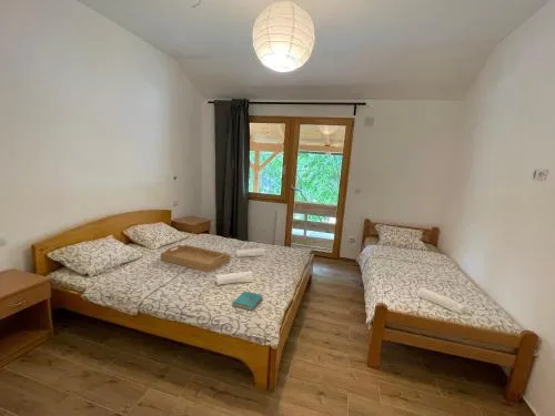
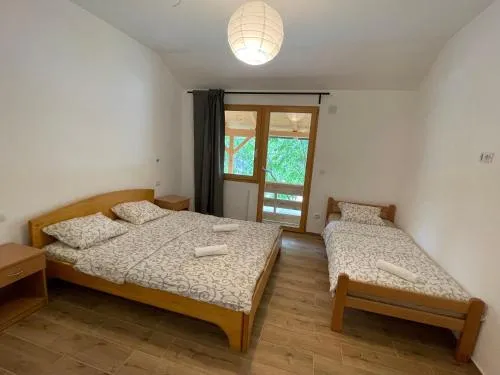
- serving tray (195, 255)
- book (248, 300)
